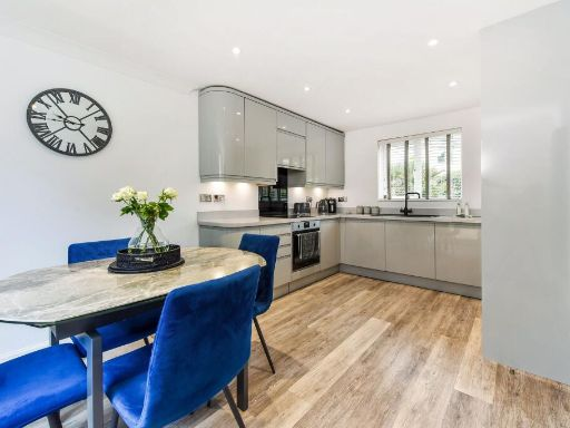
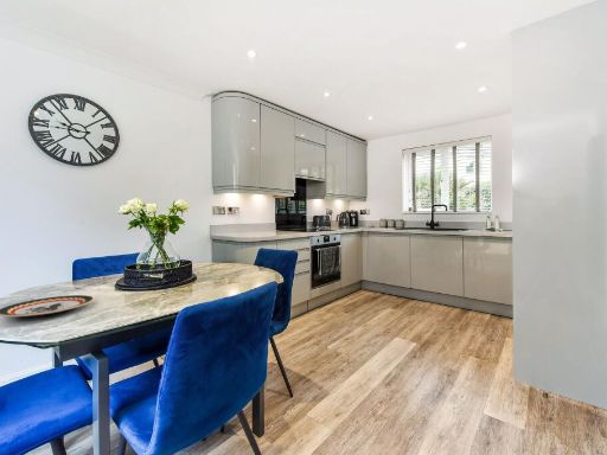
+ plate (49, 307)
